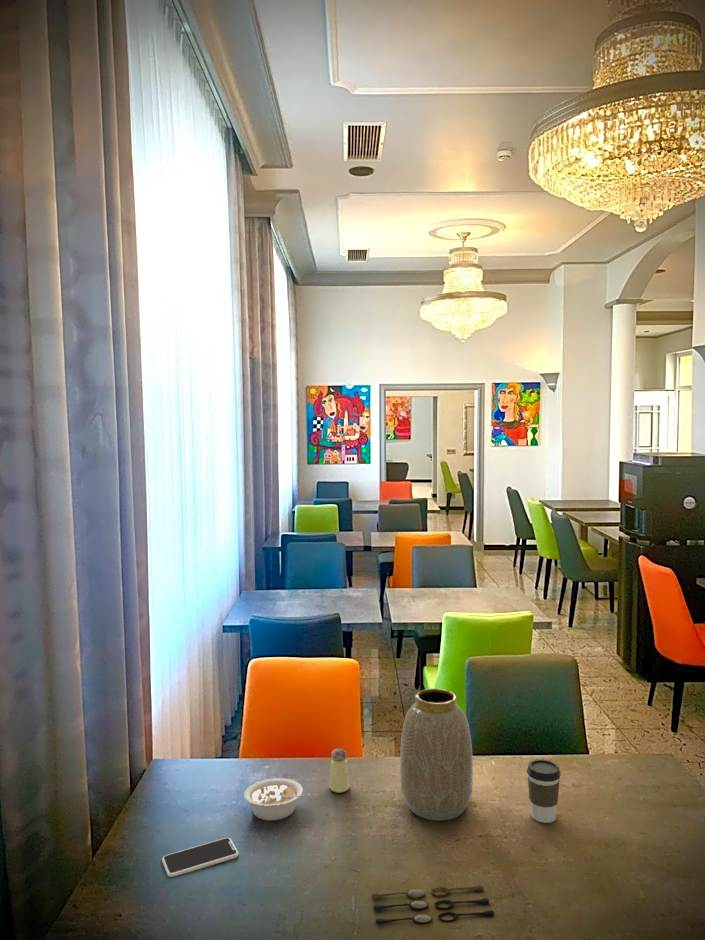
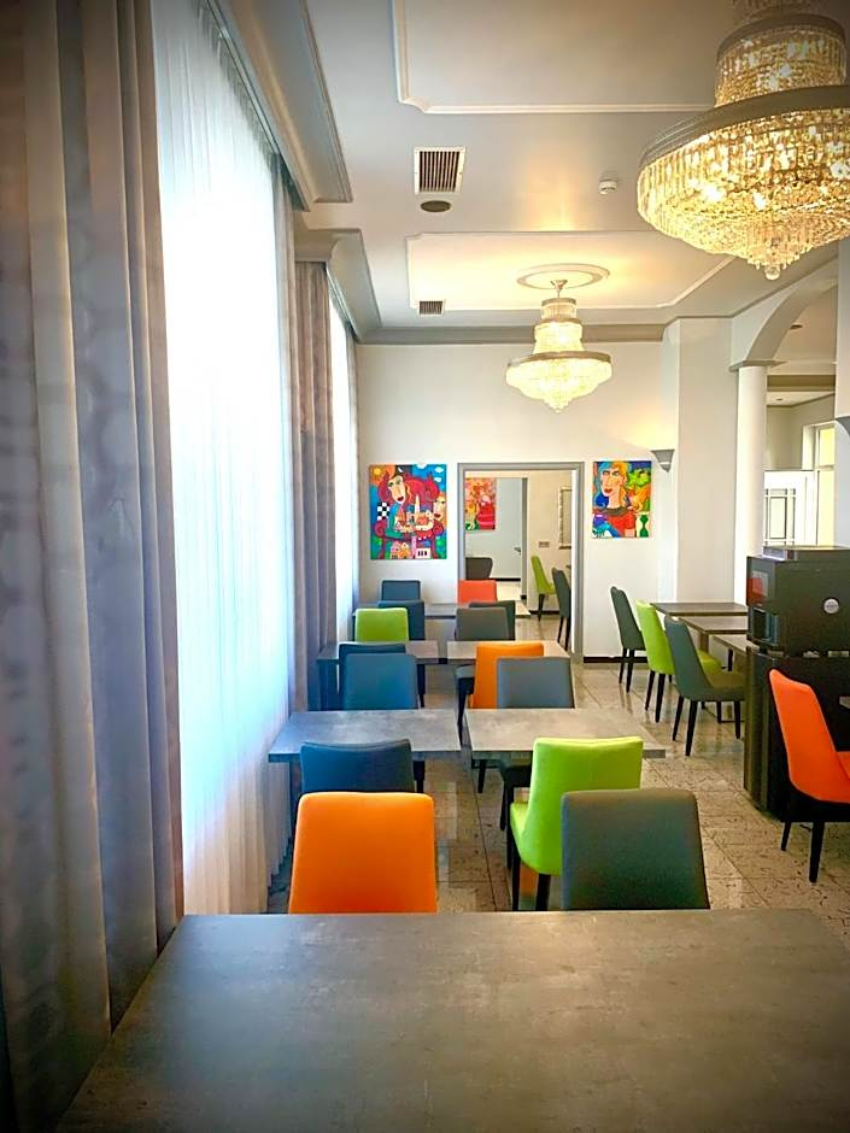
- vase (436, 751)
- saltshaker (339, 769)
- coffee cup (543, 791)
- smartphone (200, 856)
- legume (276, 798)
- spoon (427, 904)
